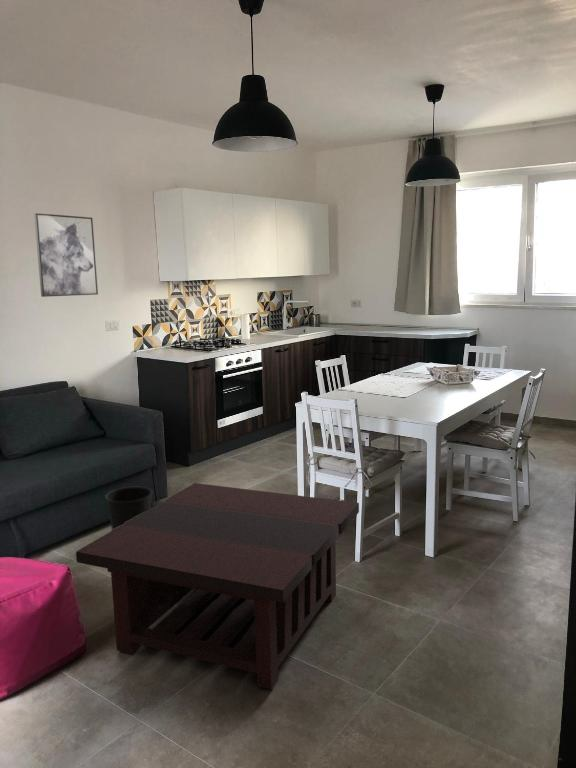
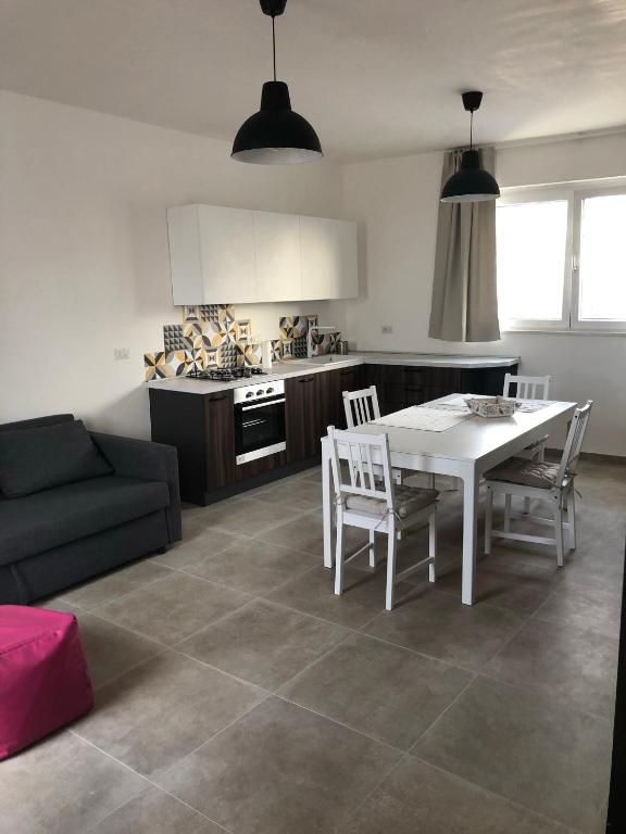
- wall art (67, 256)
- coffee table (231, 573)
- wastebasket (130, 518)
